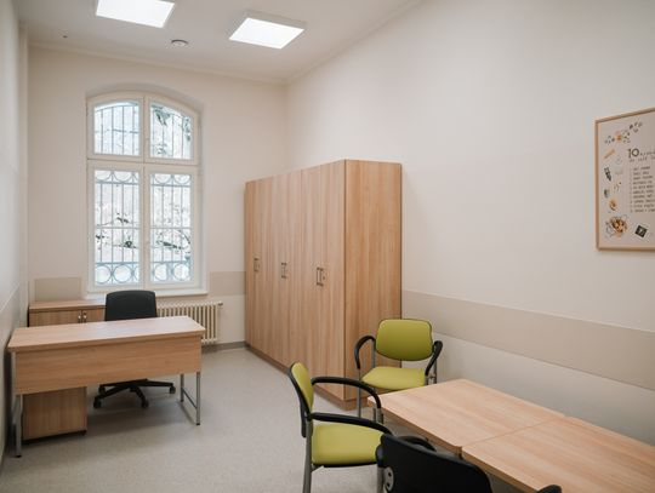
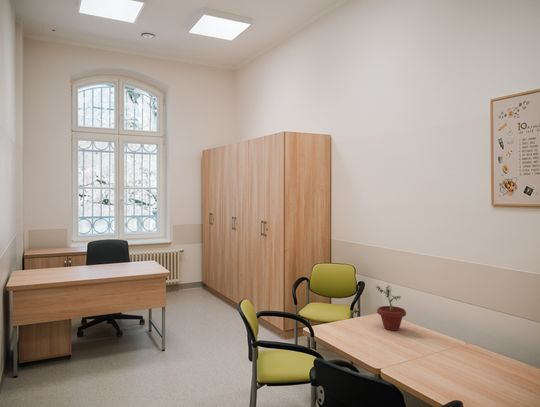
+ potted plant (390, 306)
